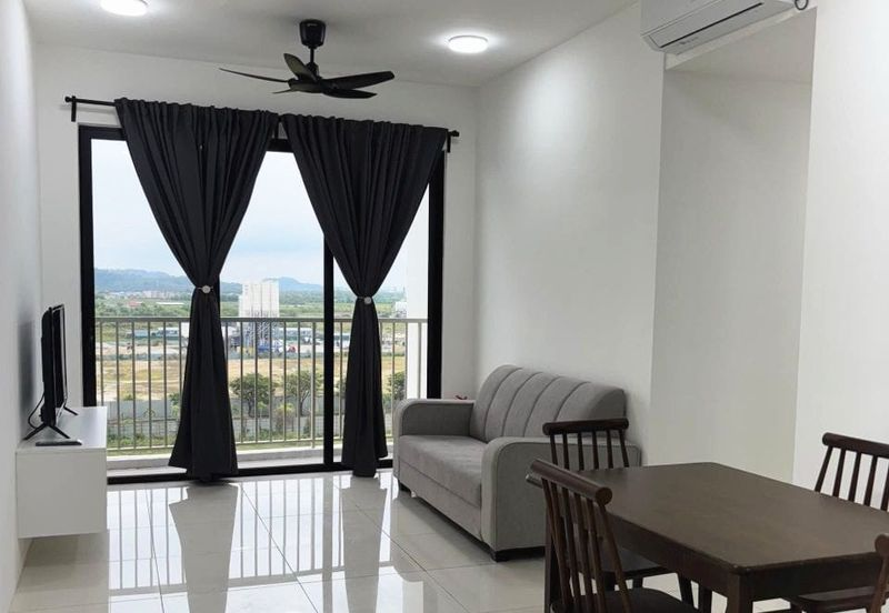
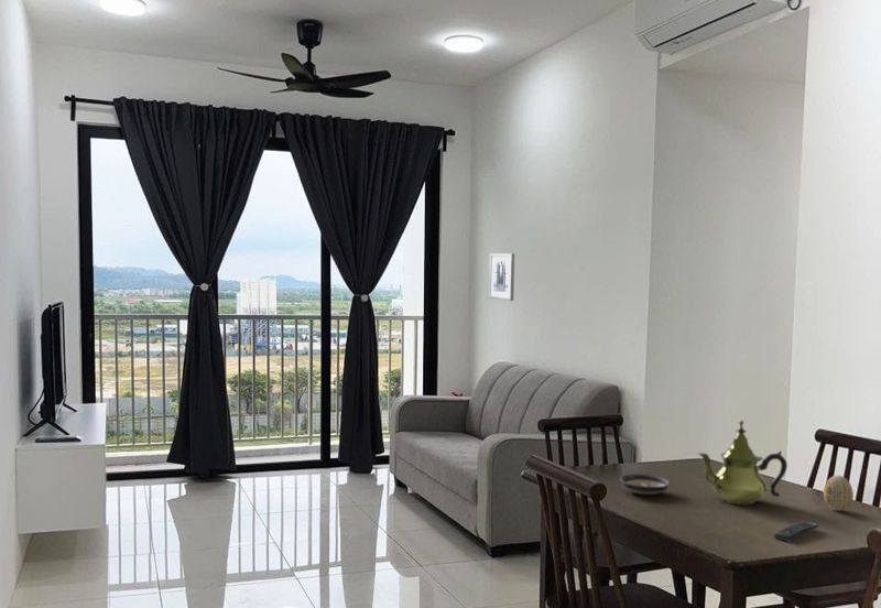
+ remote control (797, 530)
+ teapot (741, 460)
+ decorative egg (838, 492)
+ wall art (501, 276)
+ saucer (644, 486)
